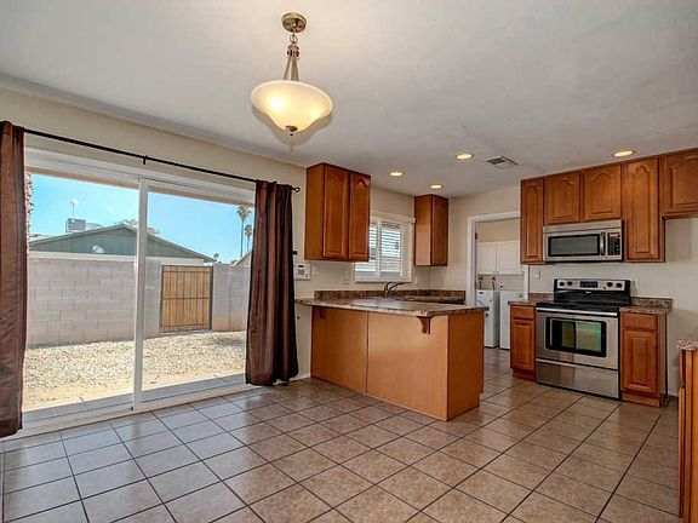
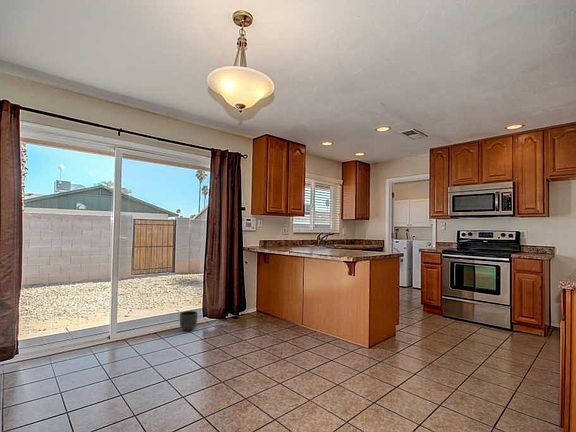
+ planter (188, 321)
